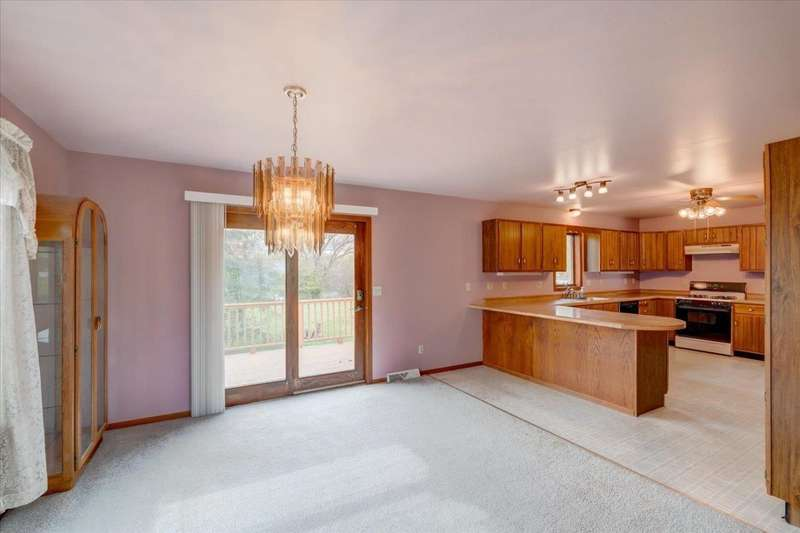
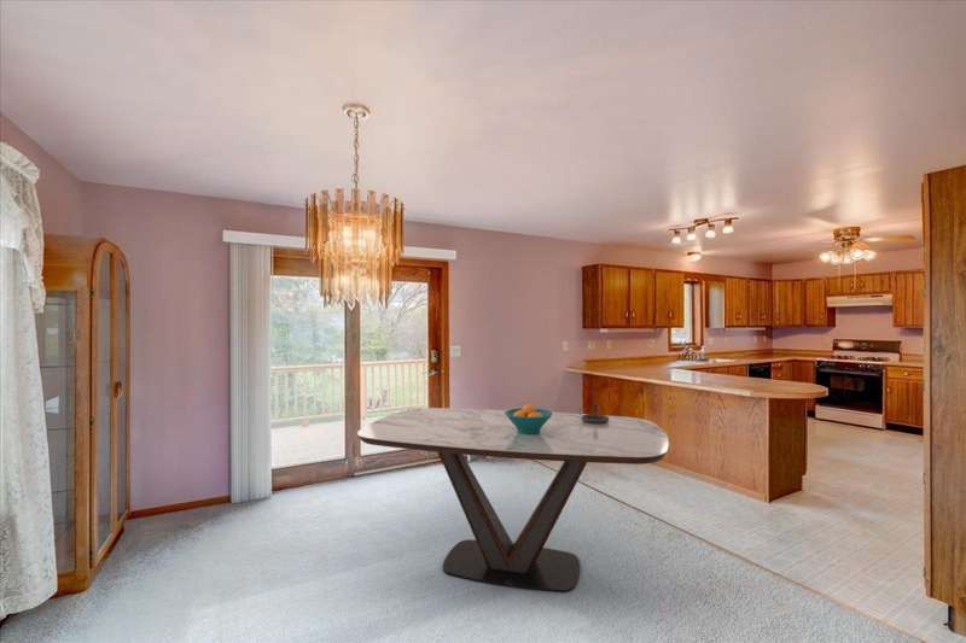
+ candlestick (594, 413)
+ dining table (493, 508)
+ fruit bowl (528, 417)
